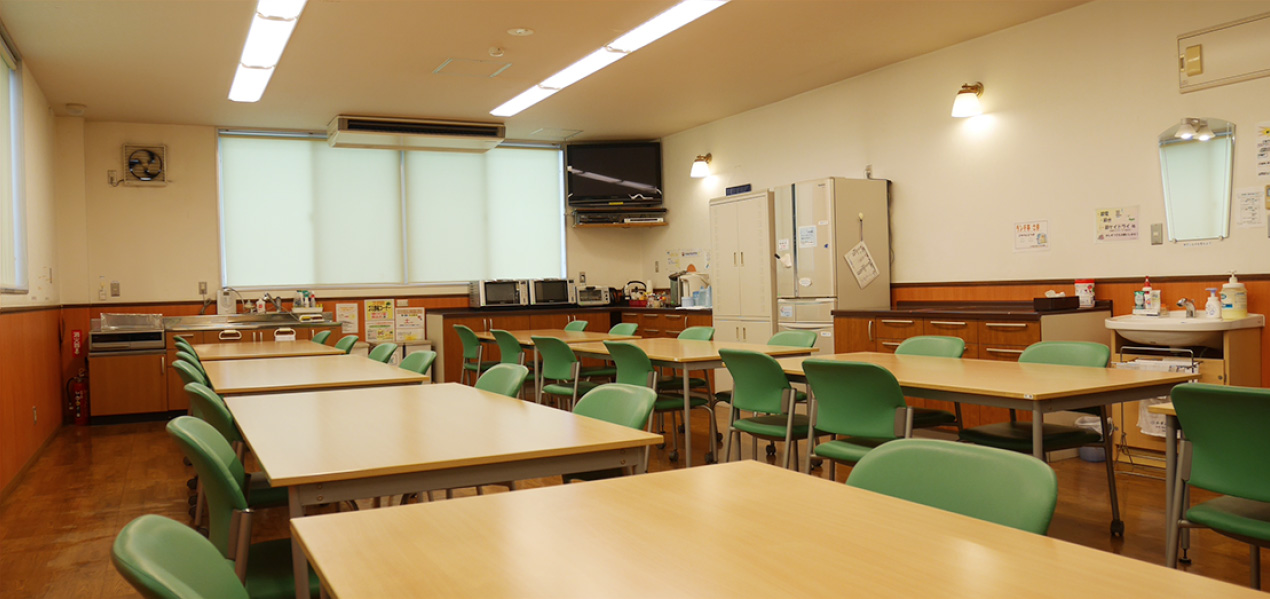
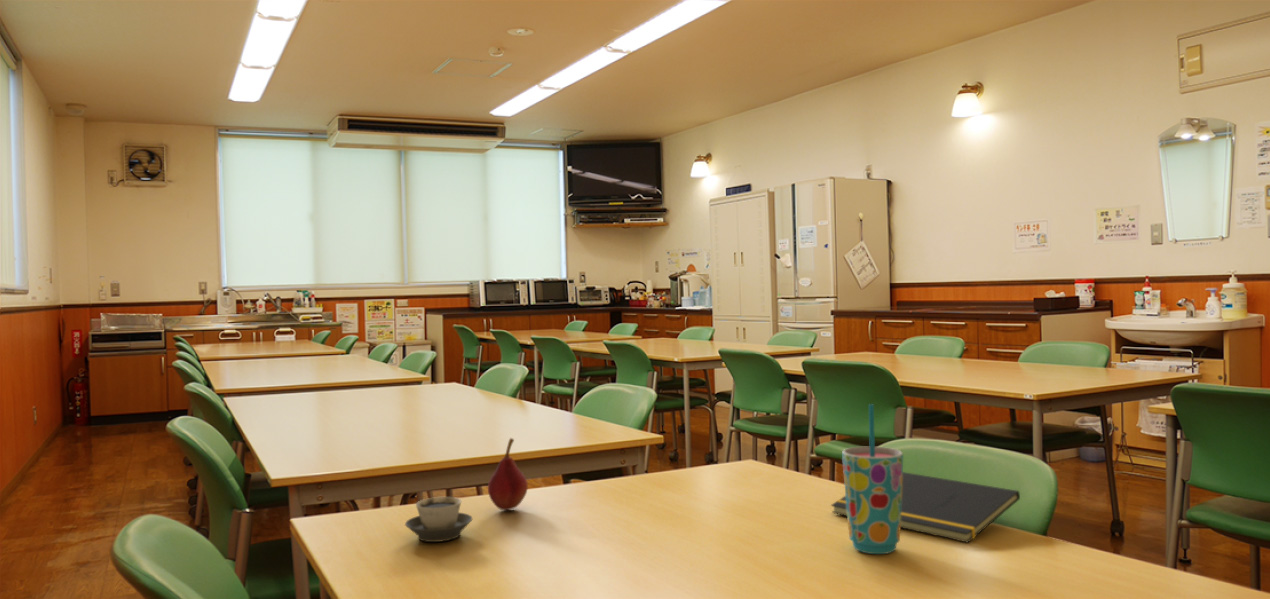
+ fruit (507, 473)
+ cup (872, 476)
+ cup (439, 519)
+ notepad (923, 502)
